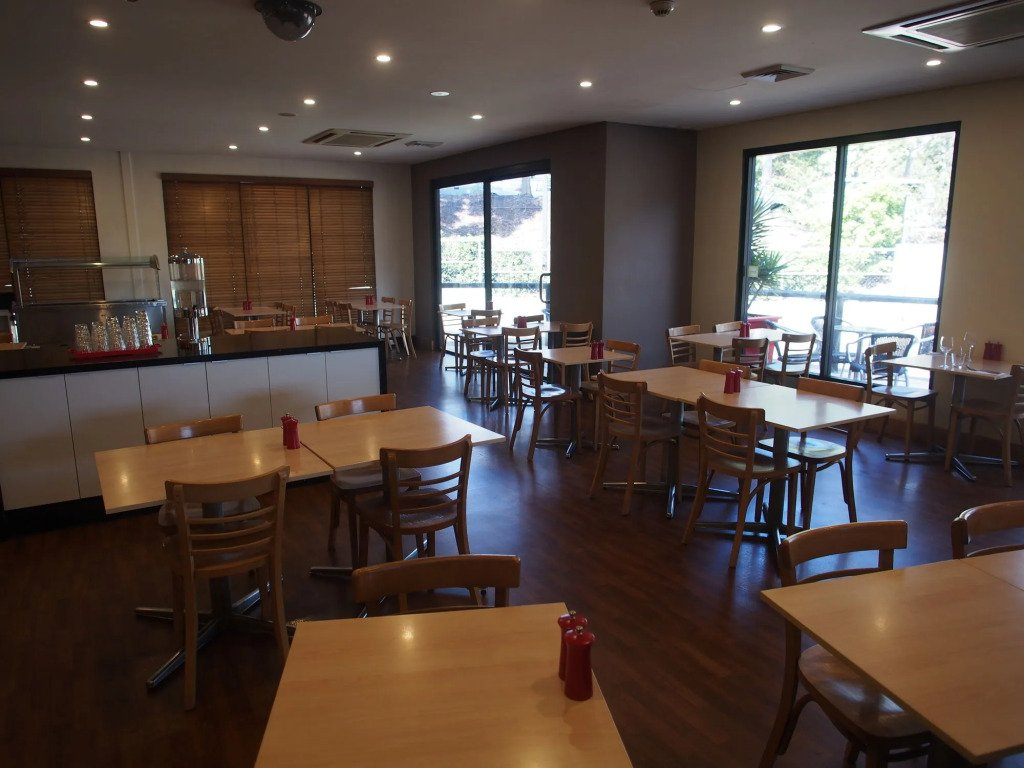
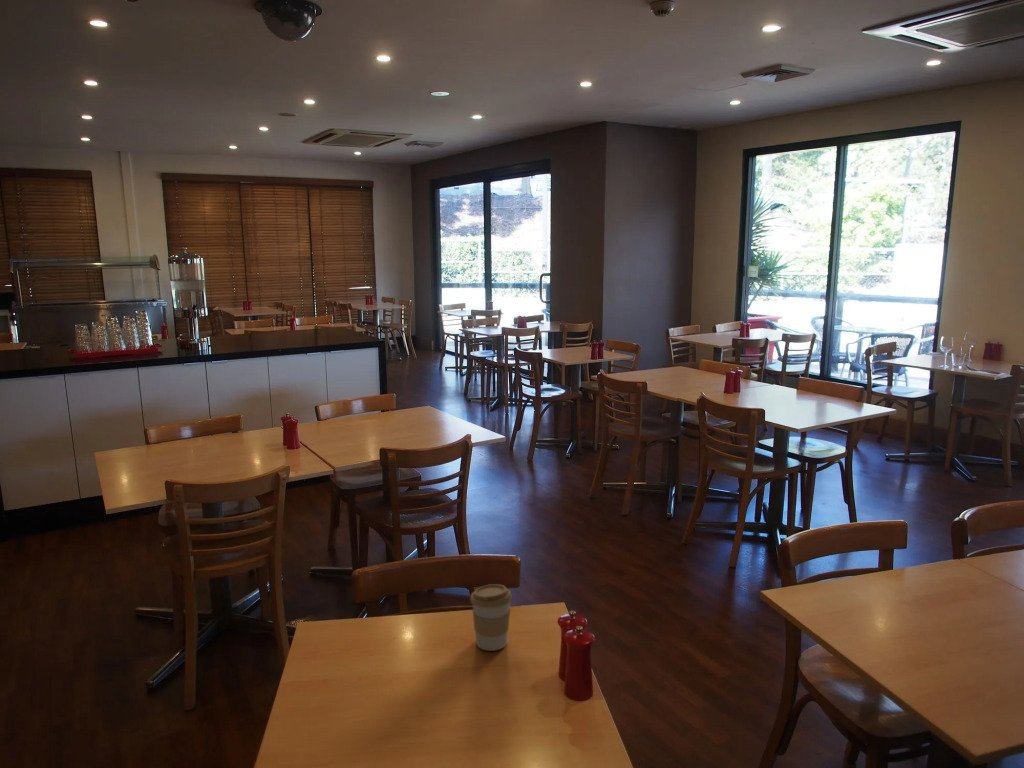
+ coffee cup (491, 615)
